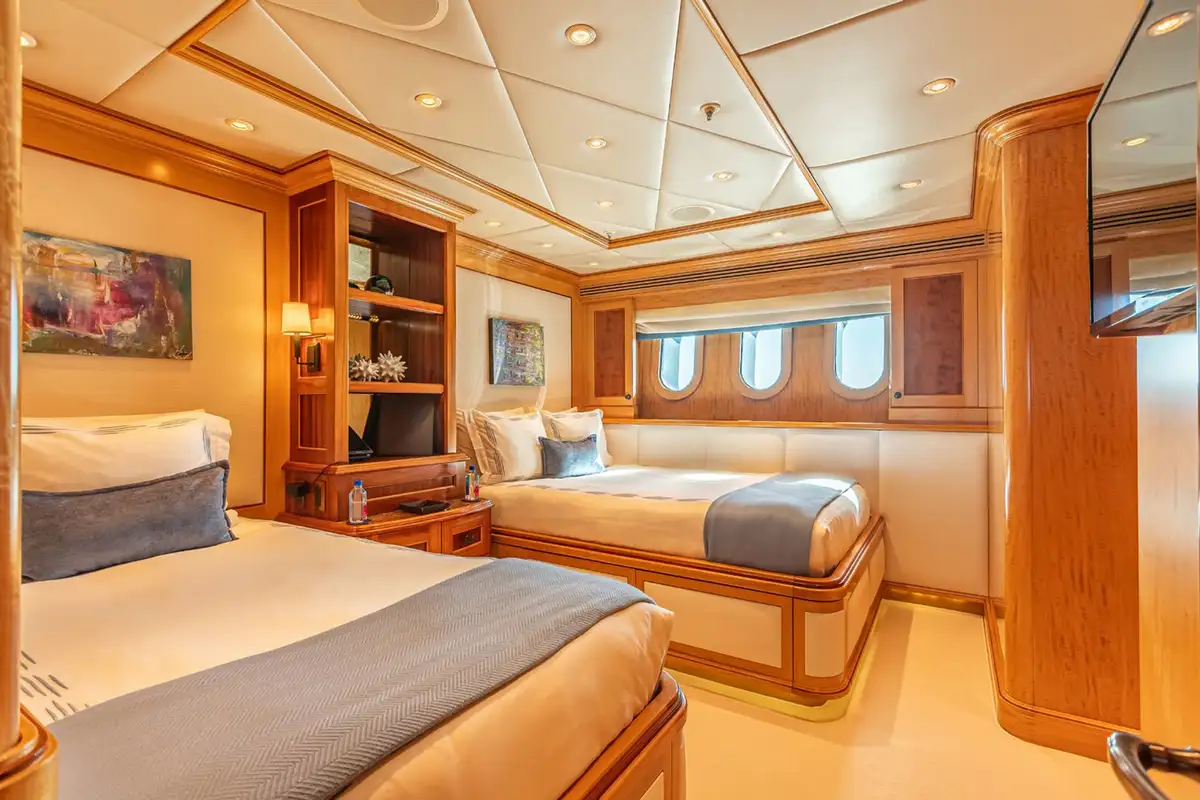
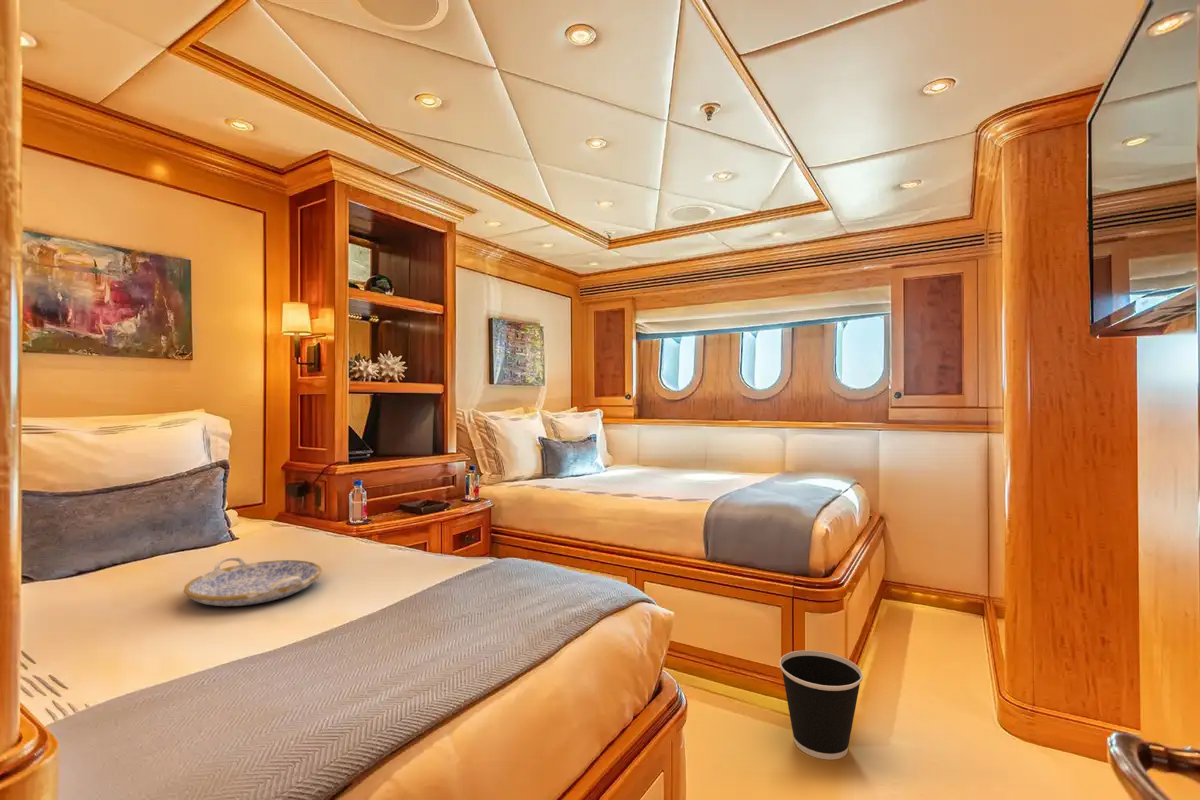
+ wastebasket (820, 705)
+ serving tray (256, 579)
